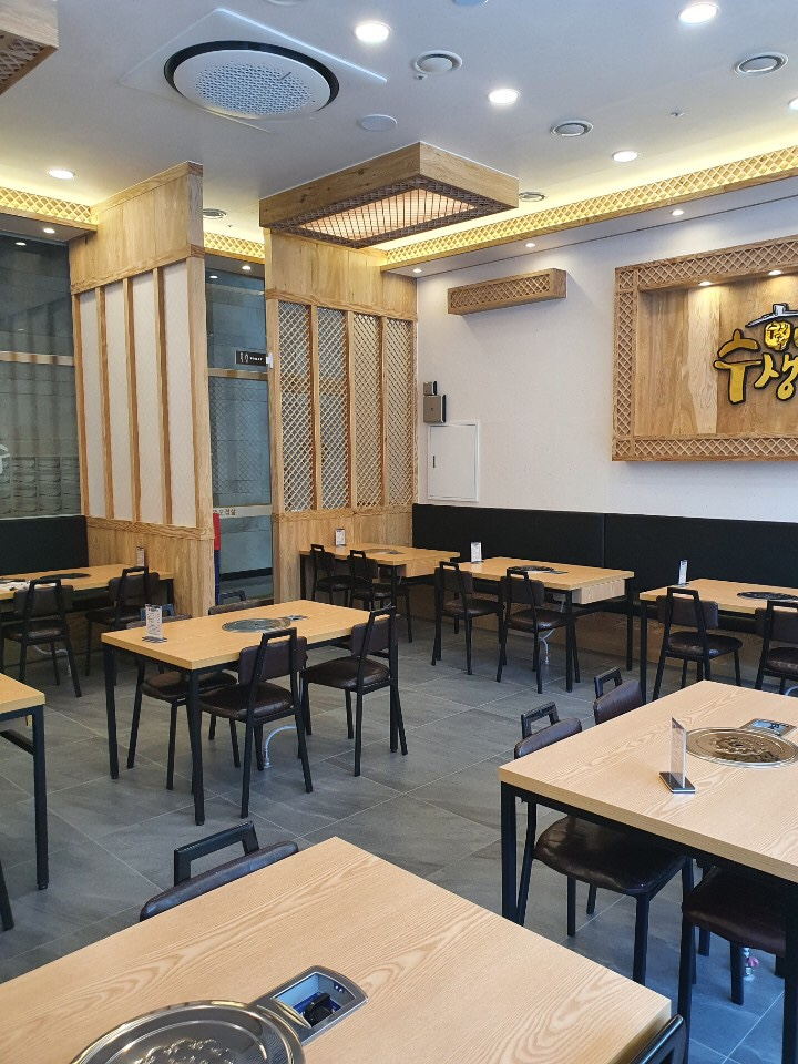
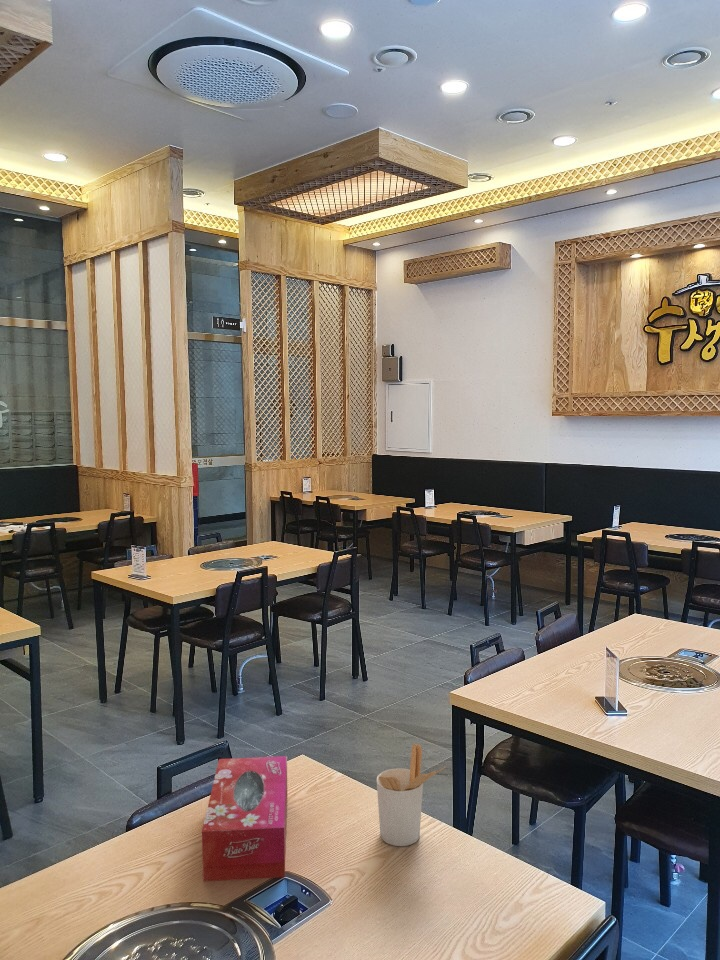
+ utensil holder (409, 798)
+ tissue box (249, 813)
